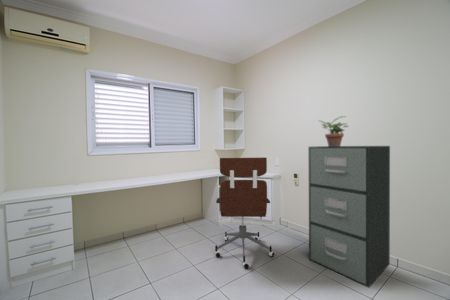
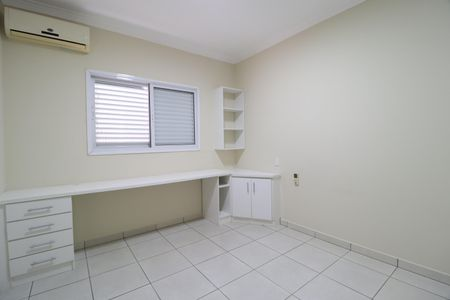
- potted plant (330, 131)
- office chair (244, 204)
- filing cabinet (347, 204)
